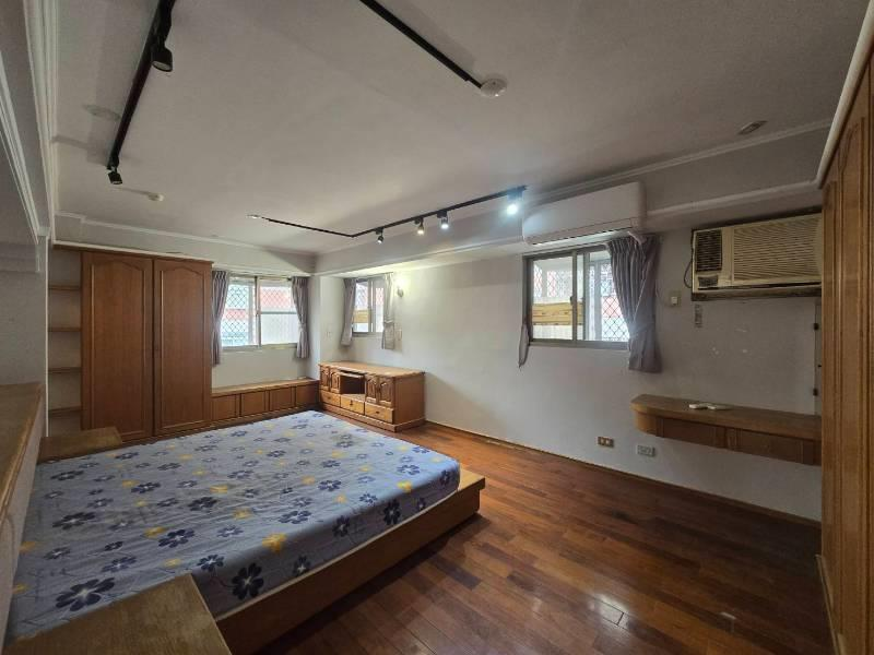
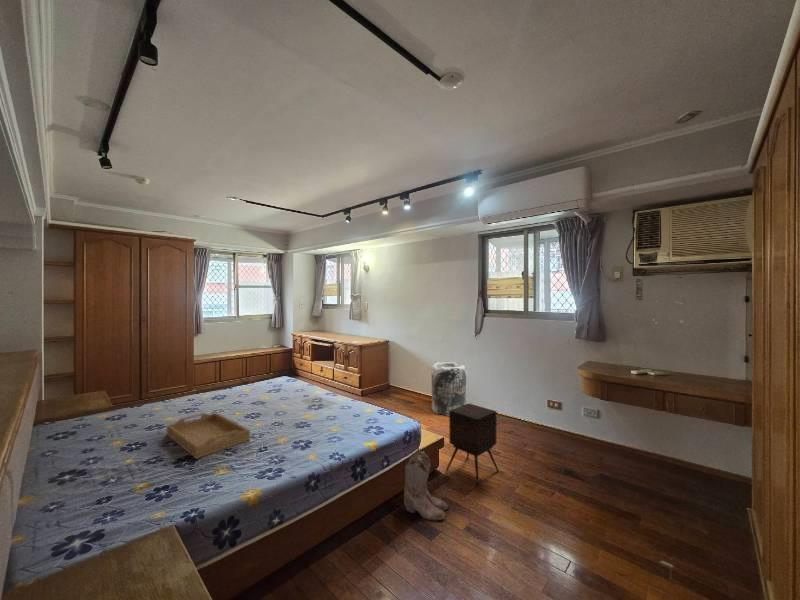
+ bag (447, 385)
+ boots (426, 482)
+ side table (472, 440)
+ serving tray (207, 430)
